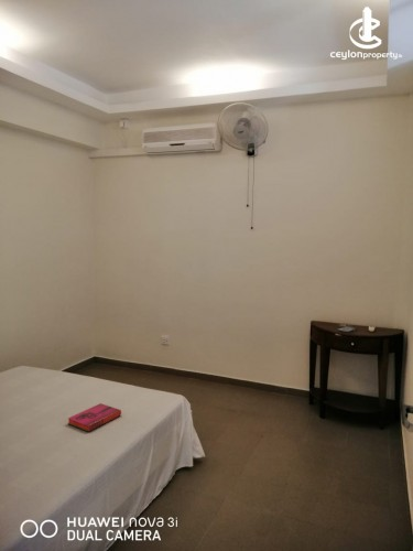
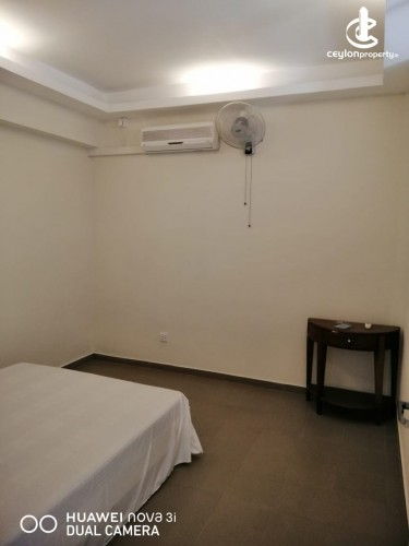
- hardback book (95, 417)
